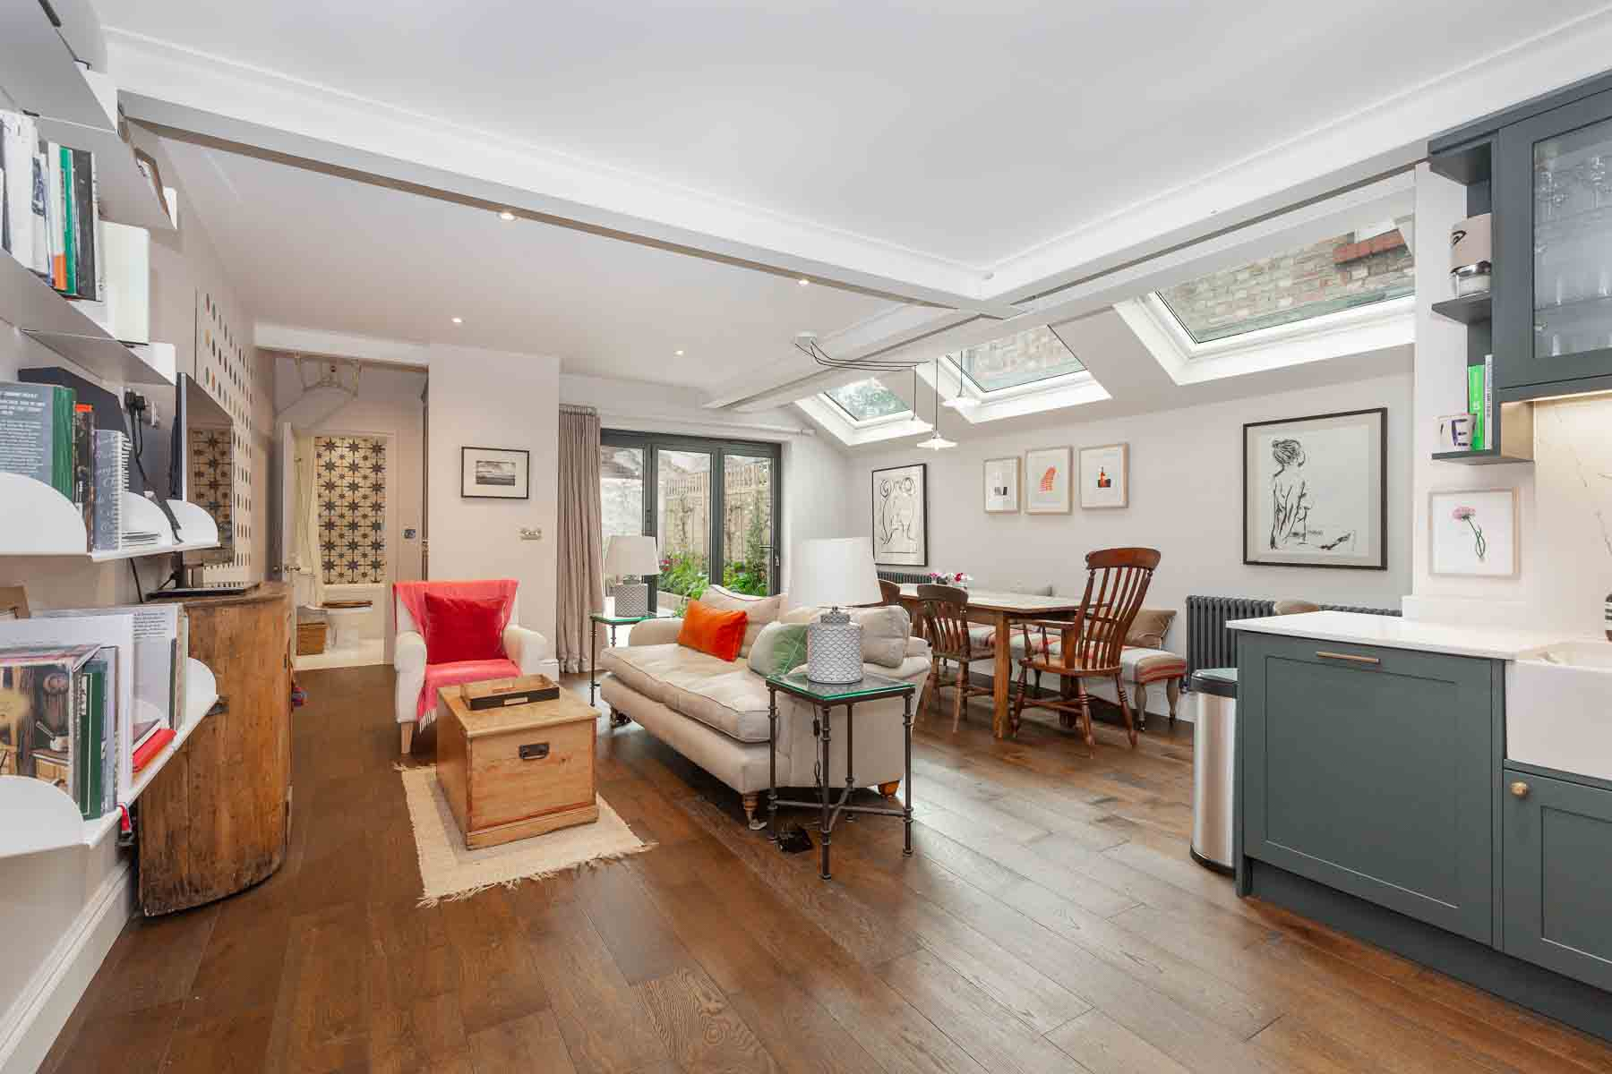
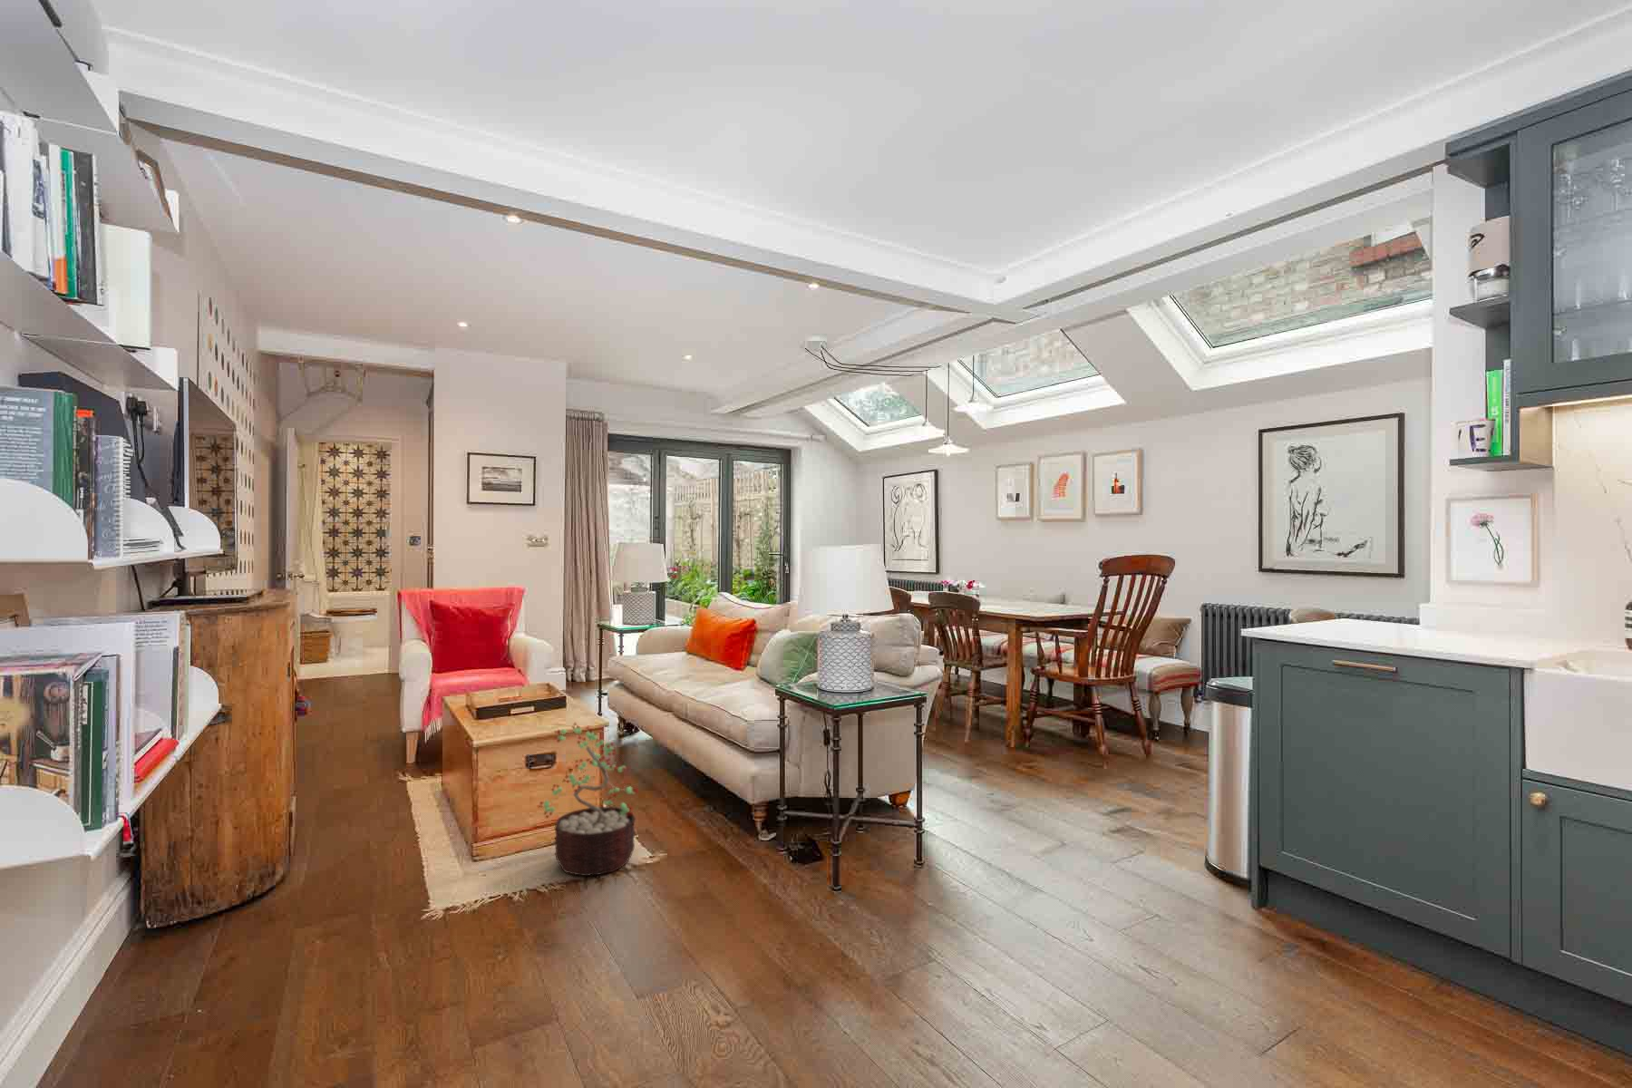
+ decorative plant (591, 789)
